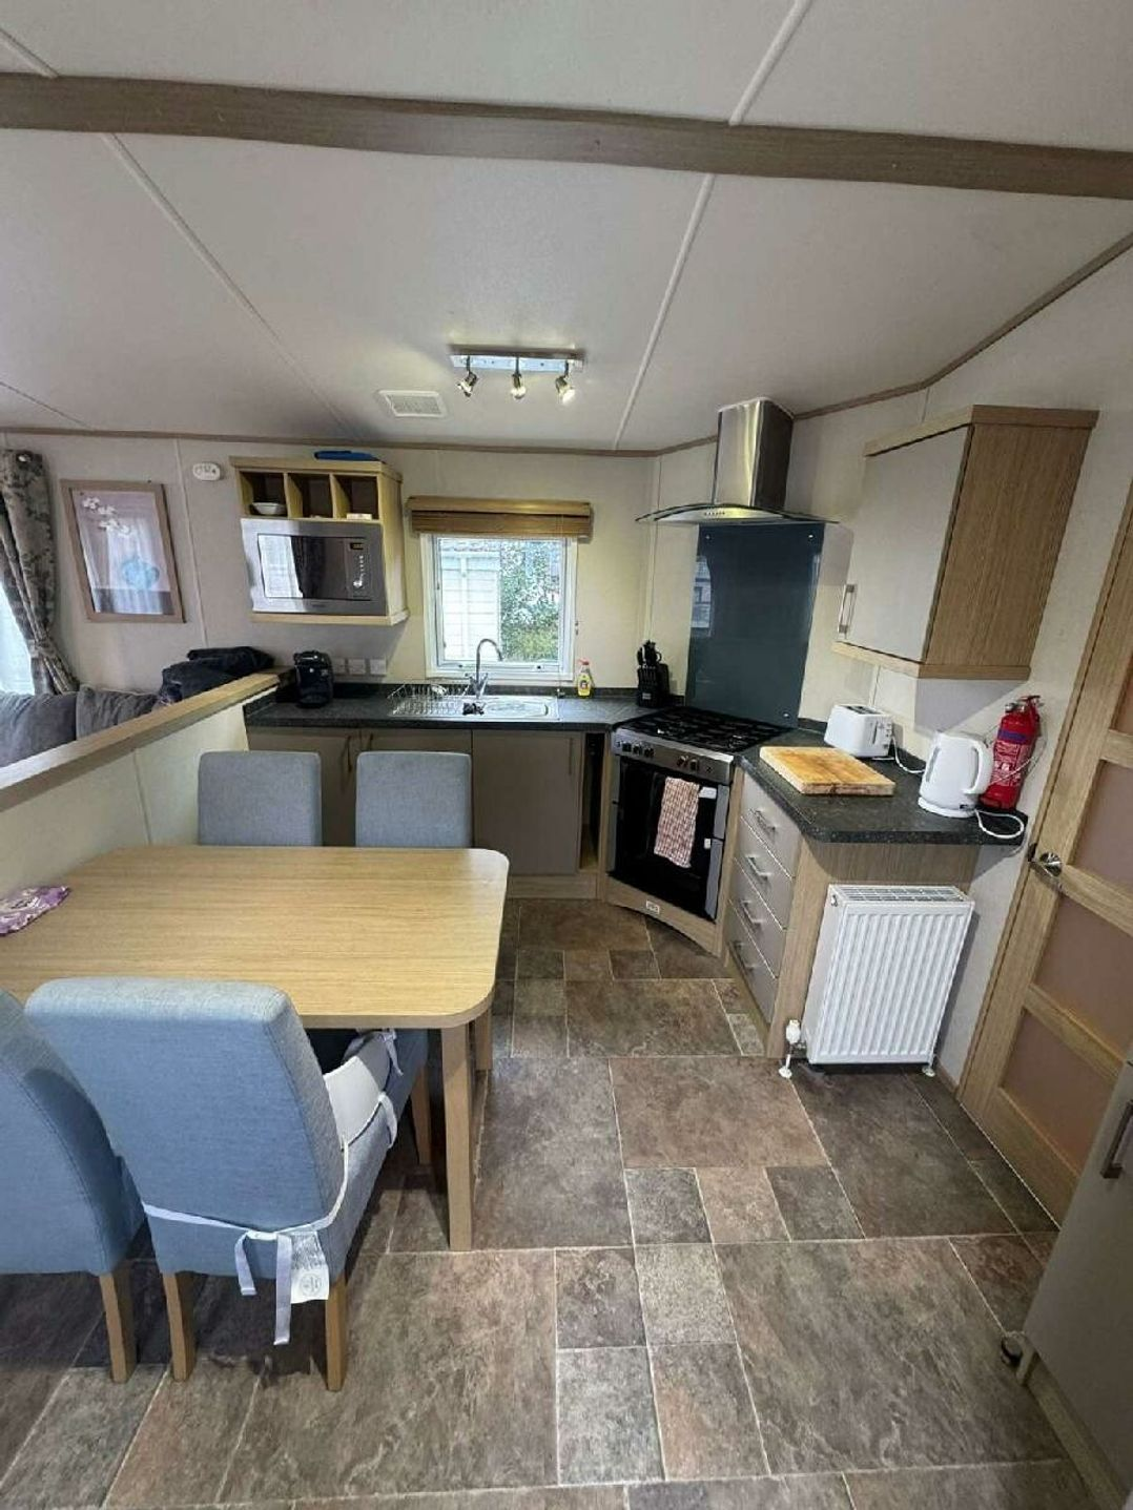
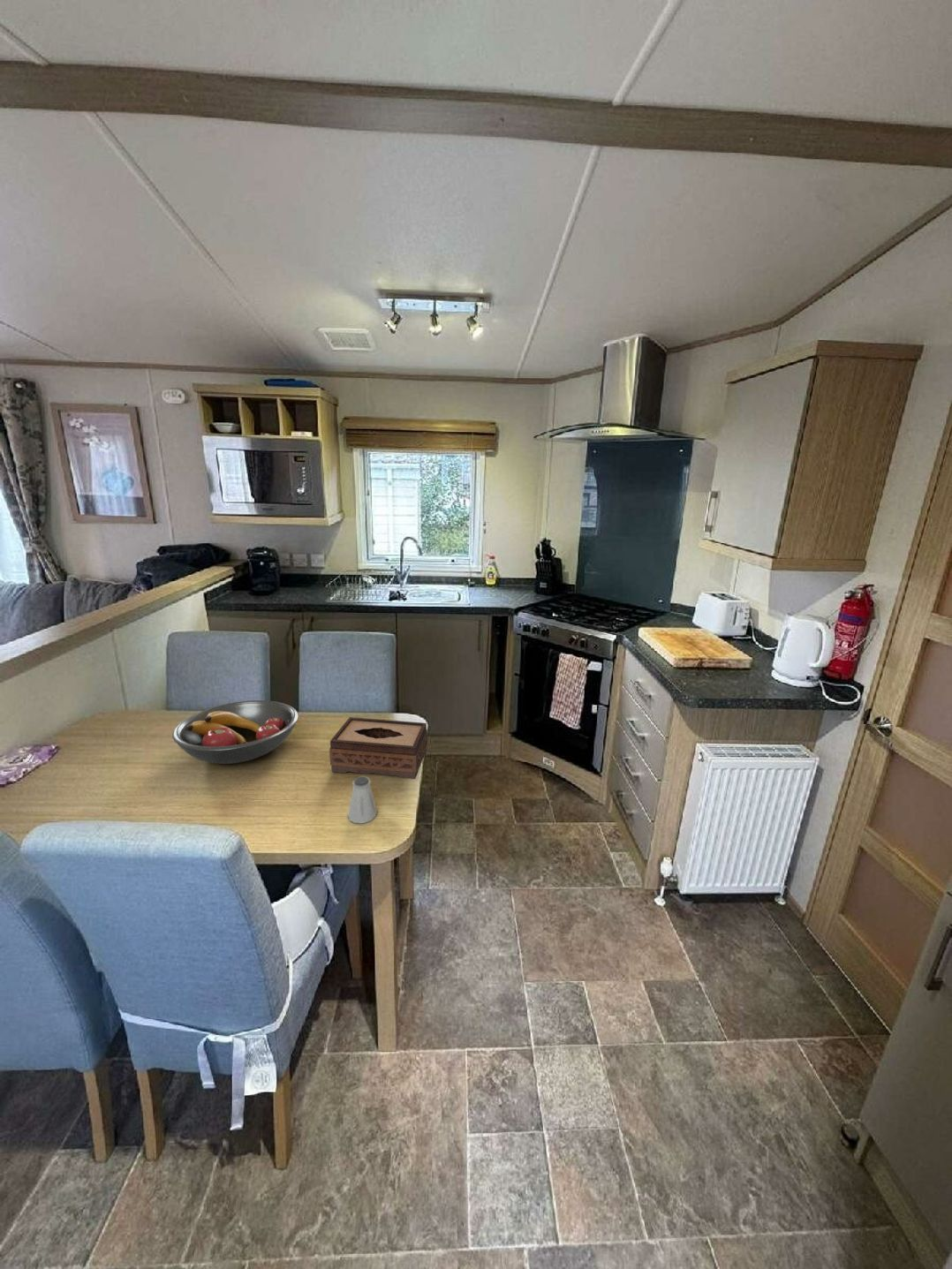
+ fruit bowl (239, 732)
+ tissue box (381, 746)
+ saltshaker (361, 797)
